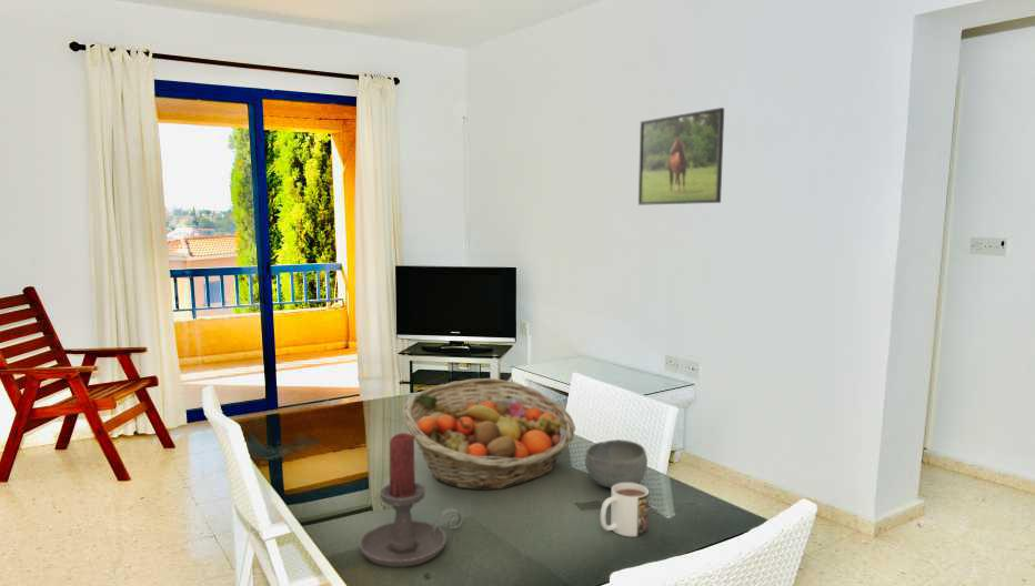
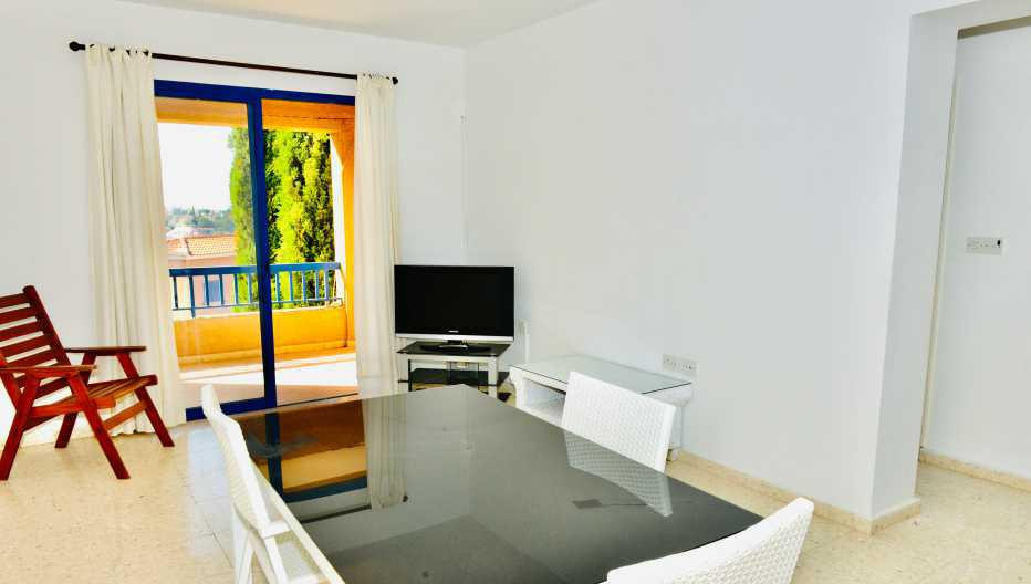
- bowl (615, 466)
- mug (622, 511)
- fruit basket (490, 431)
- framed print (677, 160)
- candle holder (414, 488)
